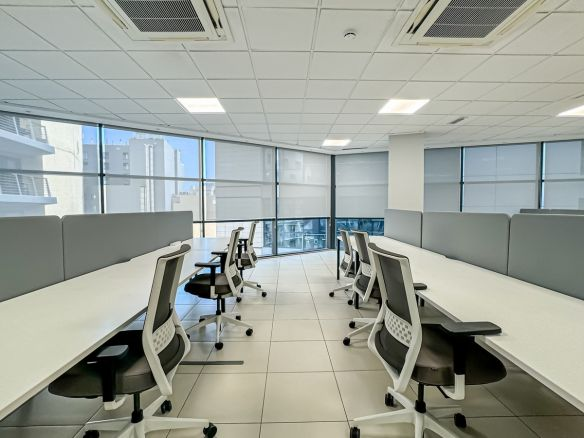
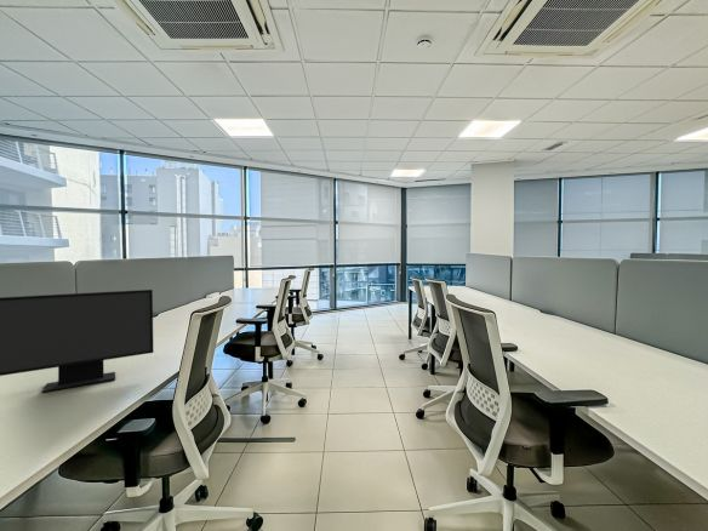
+ computer monitor (80, 337)
